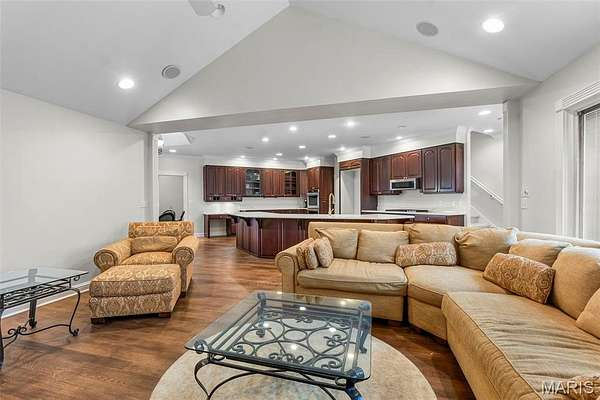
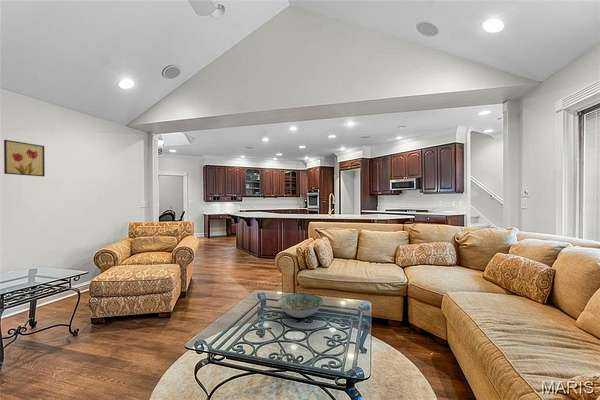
+ decorative bowl (300, 308)
+ wall art (24, 159)
